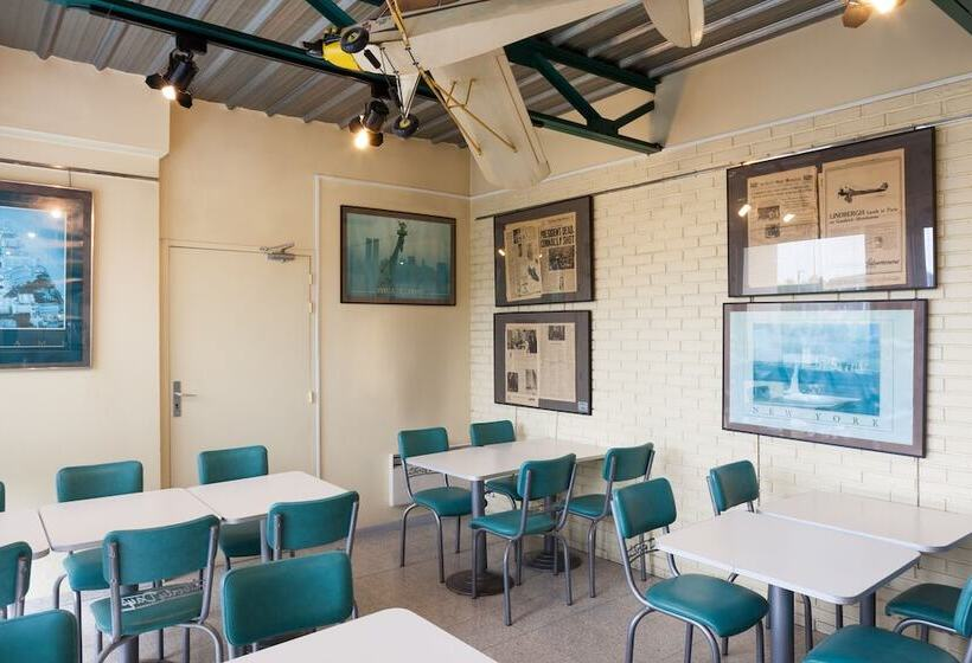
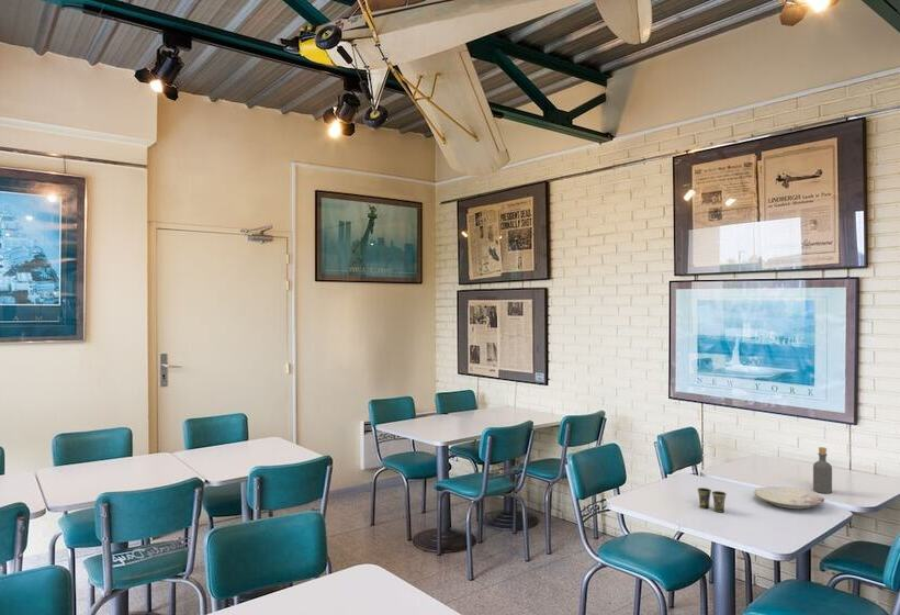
+ bottle (822, 469)
+ cup (713, 500)
+ plate (788, 499)
